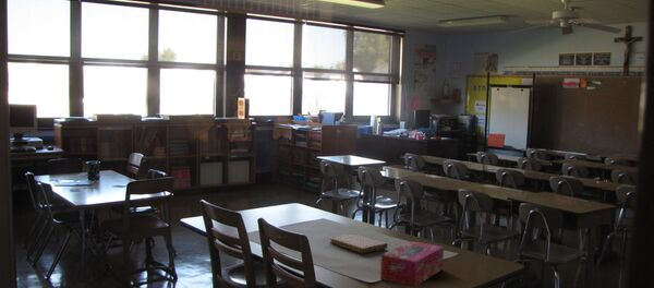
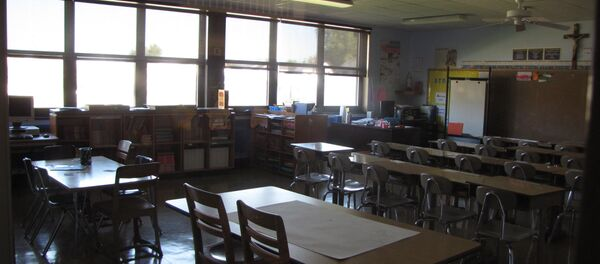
- tissue box (412, 262)
- notebook (358, 242)
